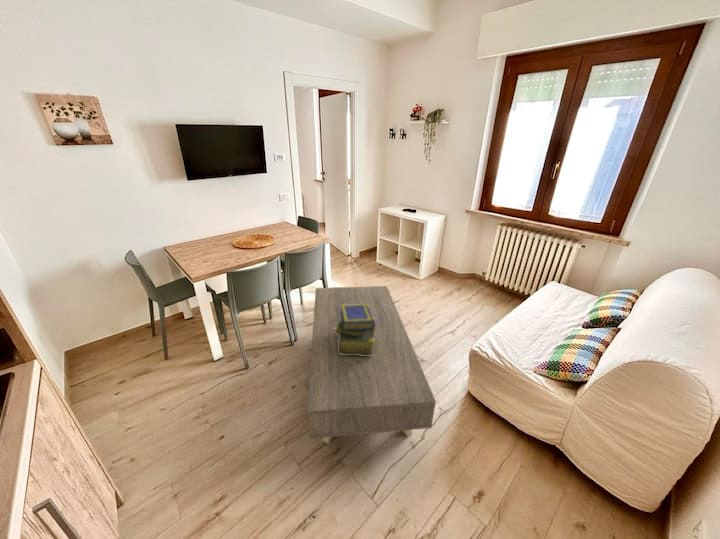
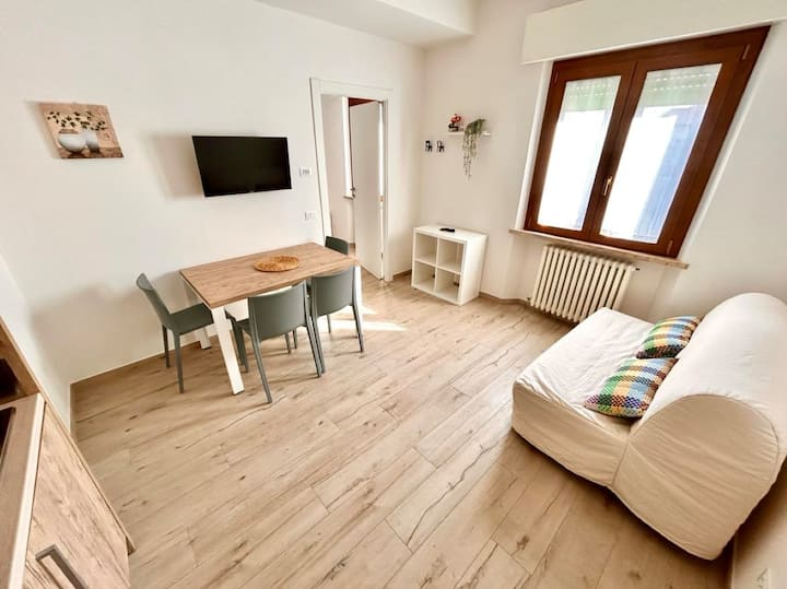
- stack of books (355, 326)
- coffee table (361, 356)
